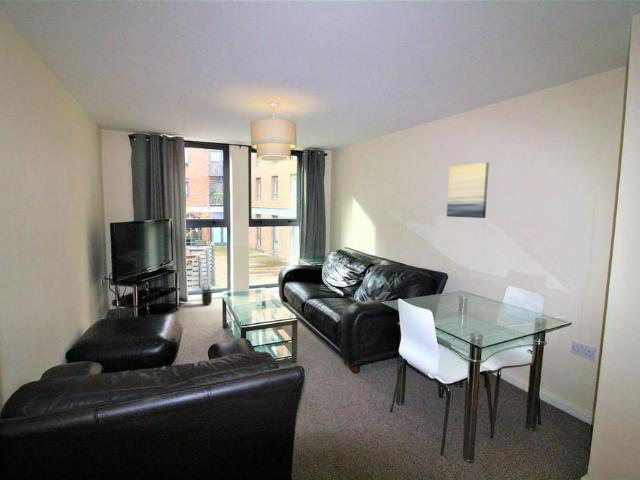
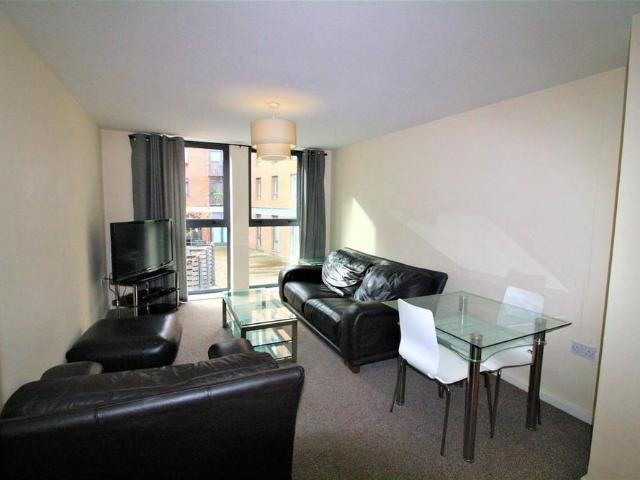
- potted plant (205, 292)
- wall art (466, 191)
